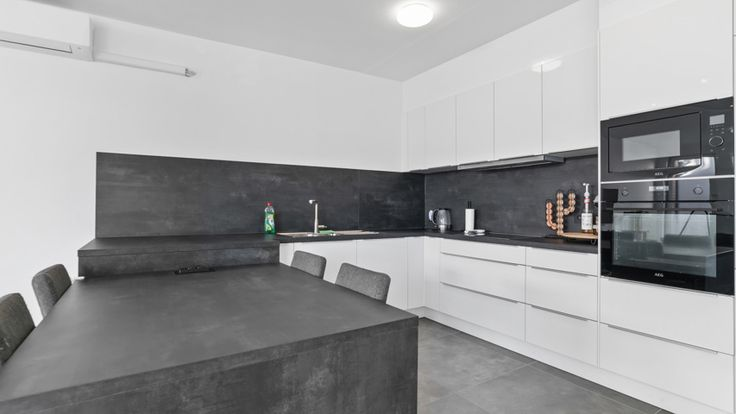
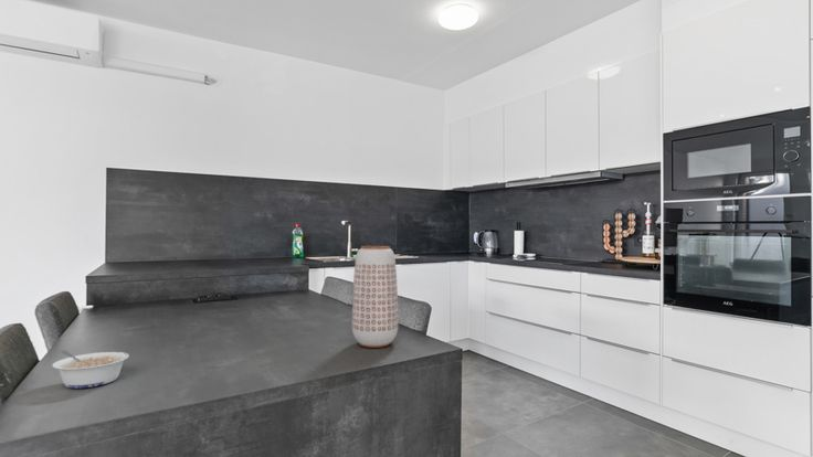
+ legume (88, 368)
+ planter (374, 295)
